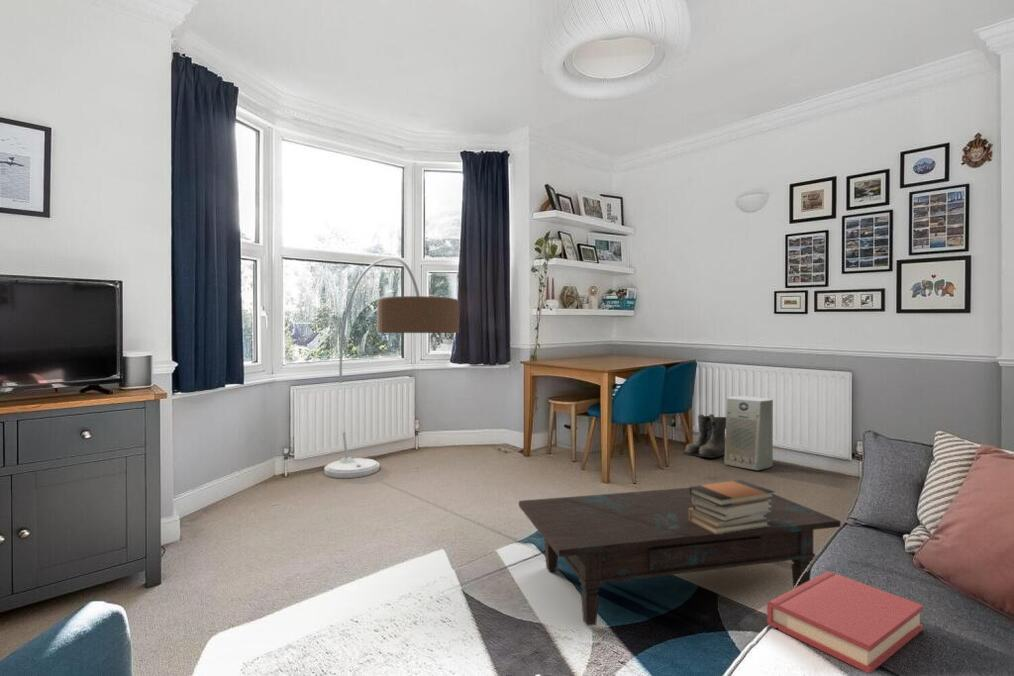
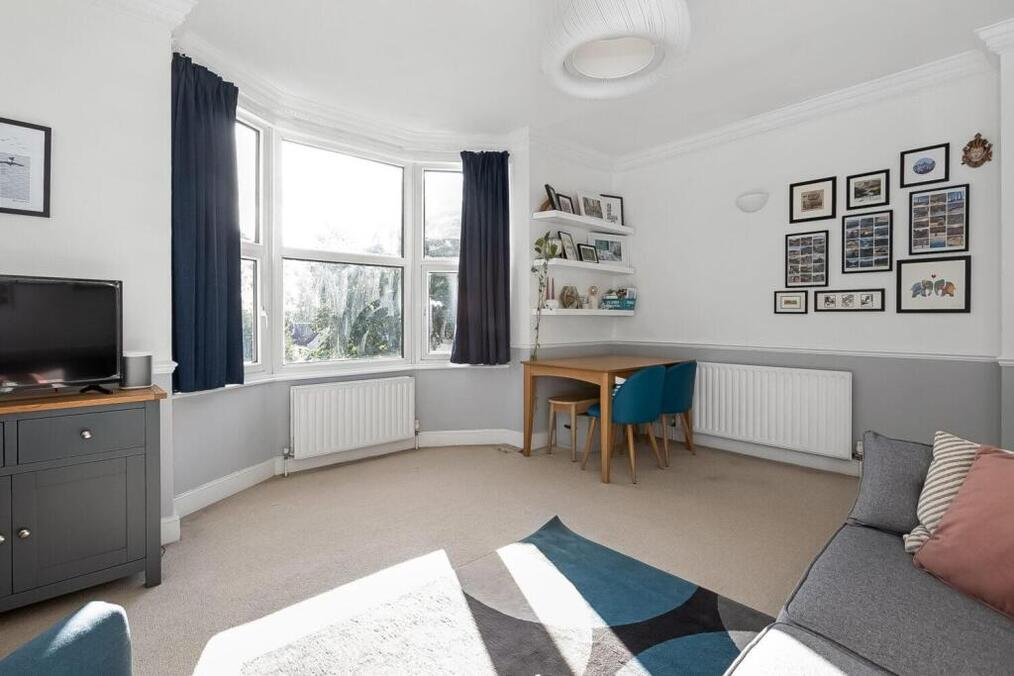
- fan (750, 430)
- coffee table (670, 545)
- book stack (730, 505)
- floor lamp (383, 332)
- boots (706, 434)
- hardback book (844, 614)
